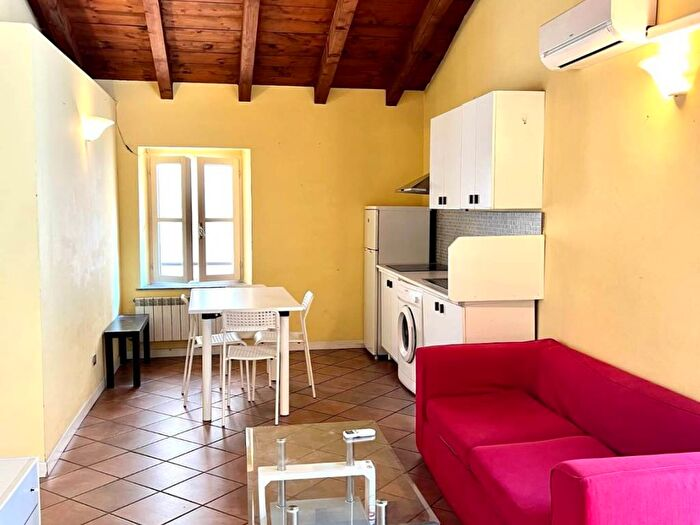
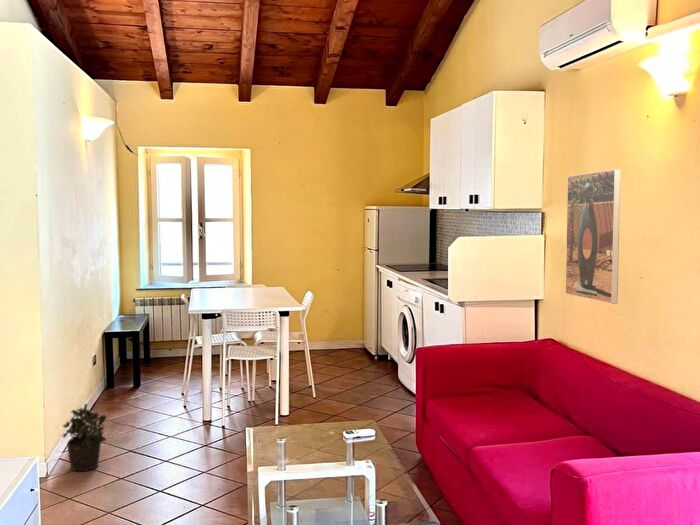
+ potted plant (85, 435)
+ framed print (591, 236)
